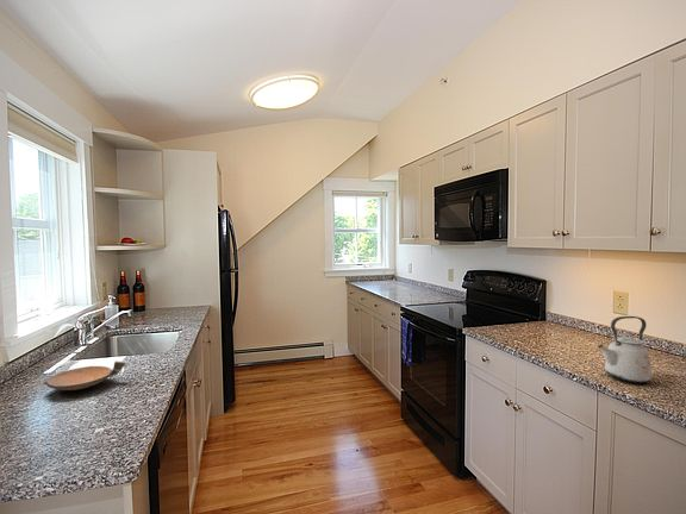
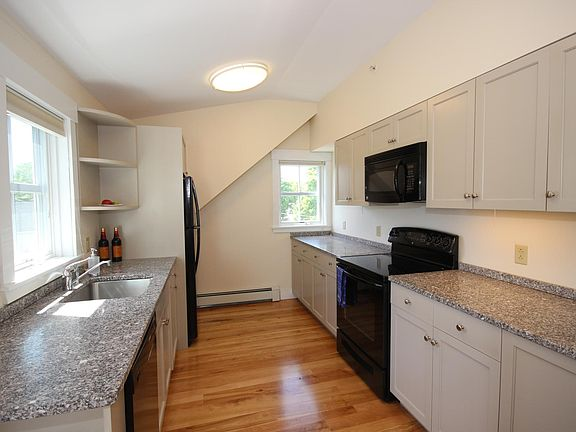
- kettle (620, 347)
- bowl (87, 375)
